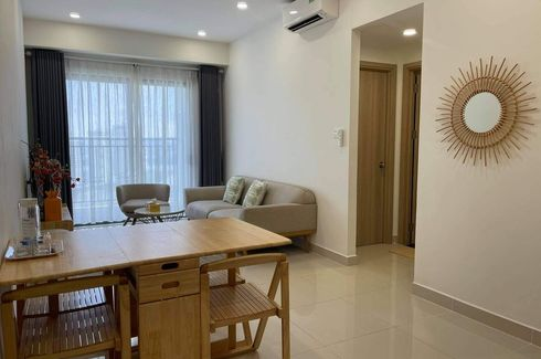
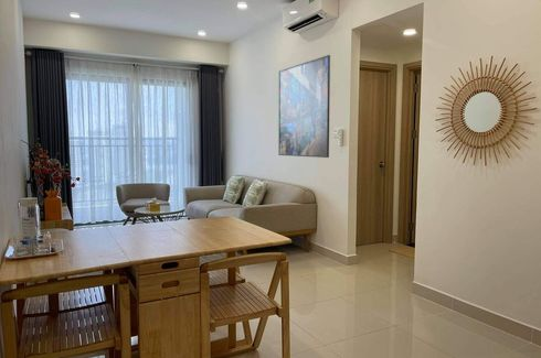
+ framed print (301, 110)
